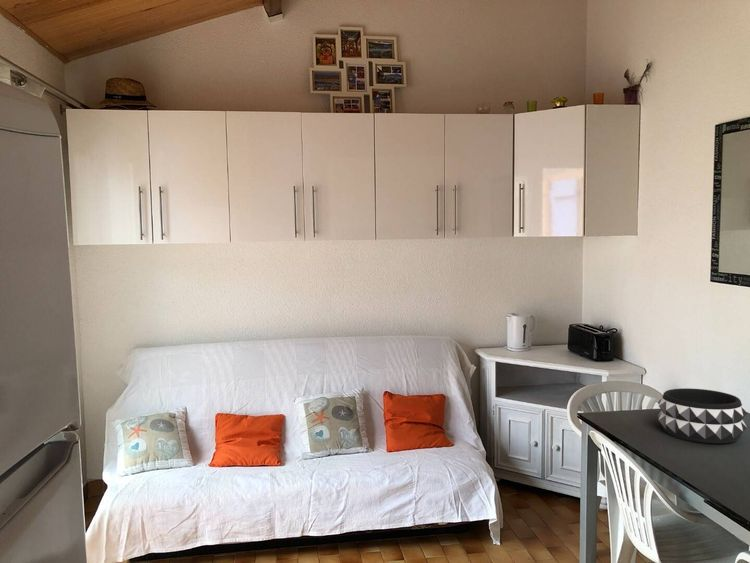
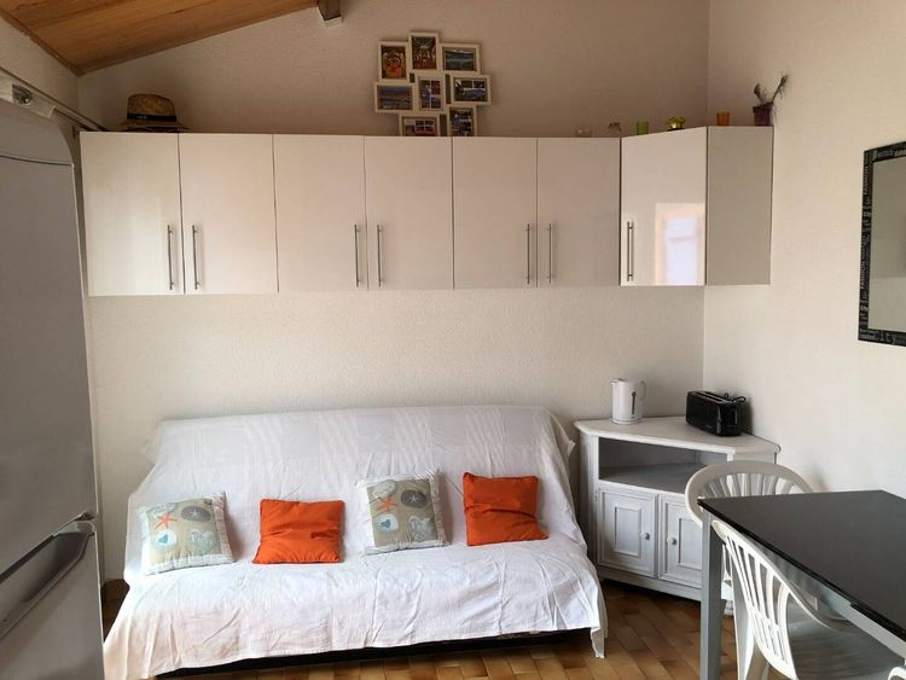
- decorative bowl (700, 414)
